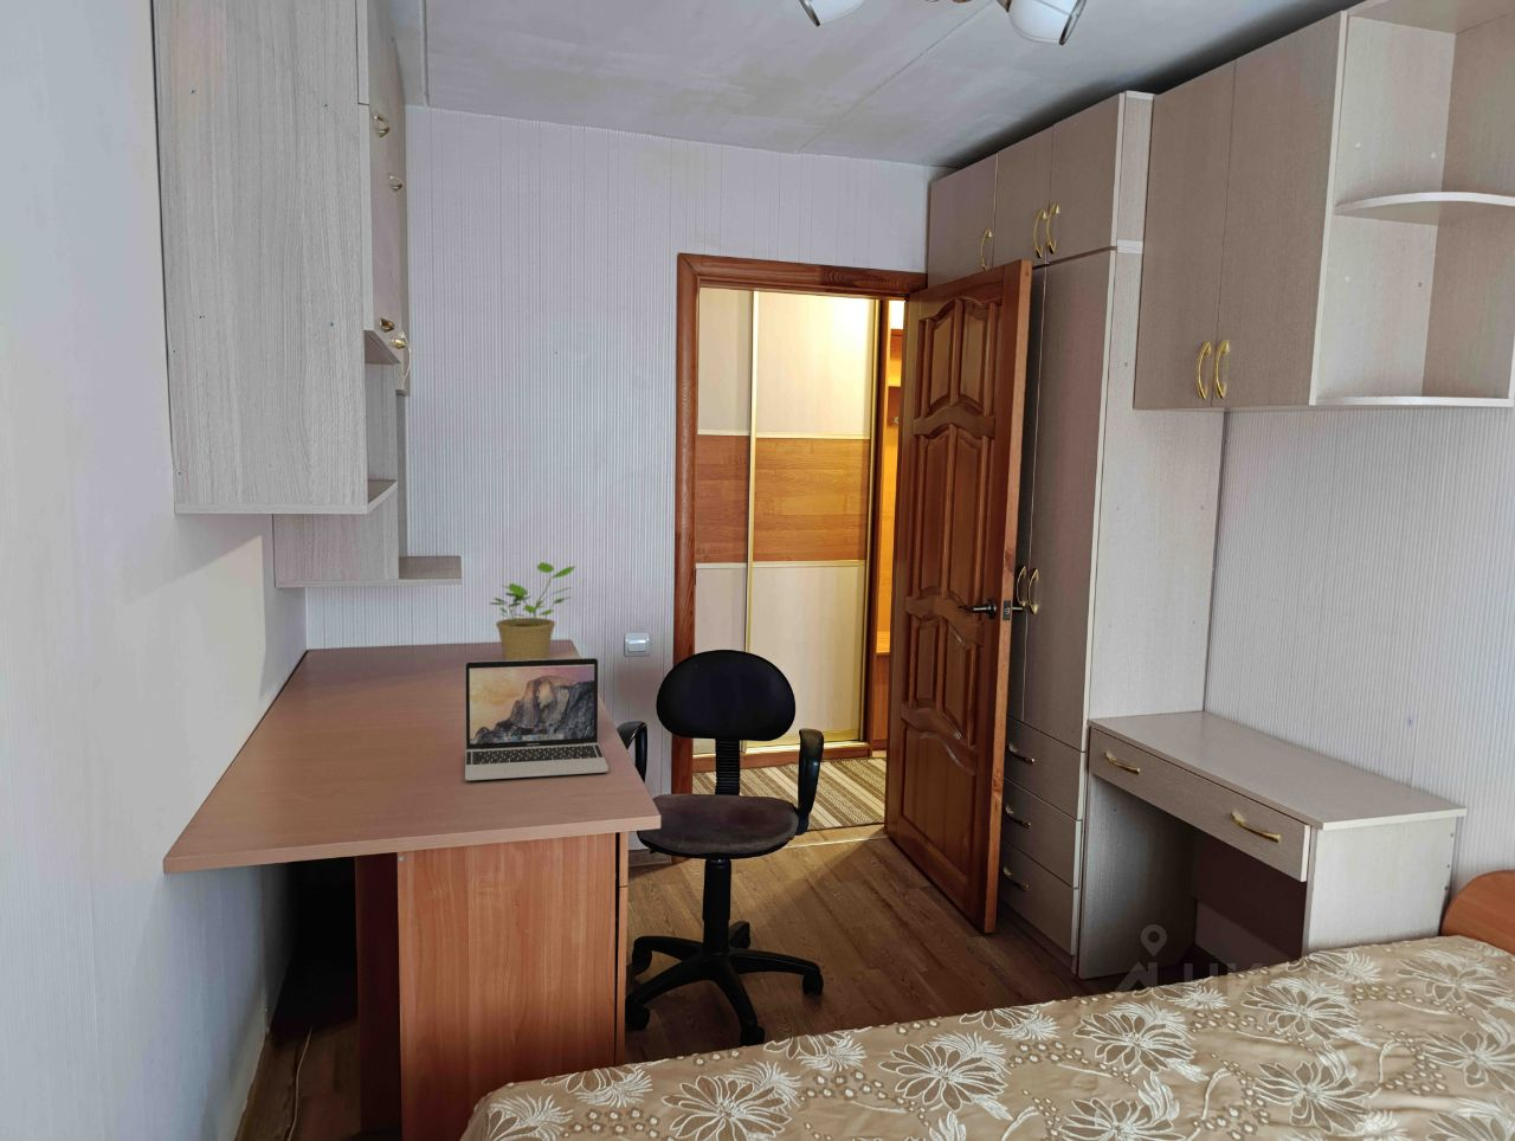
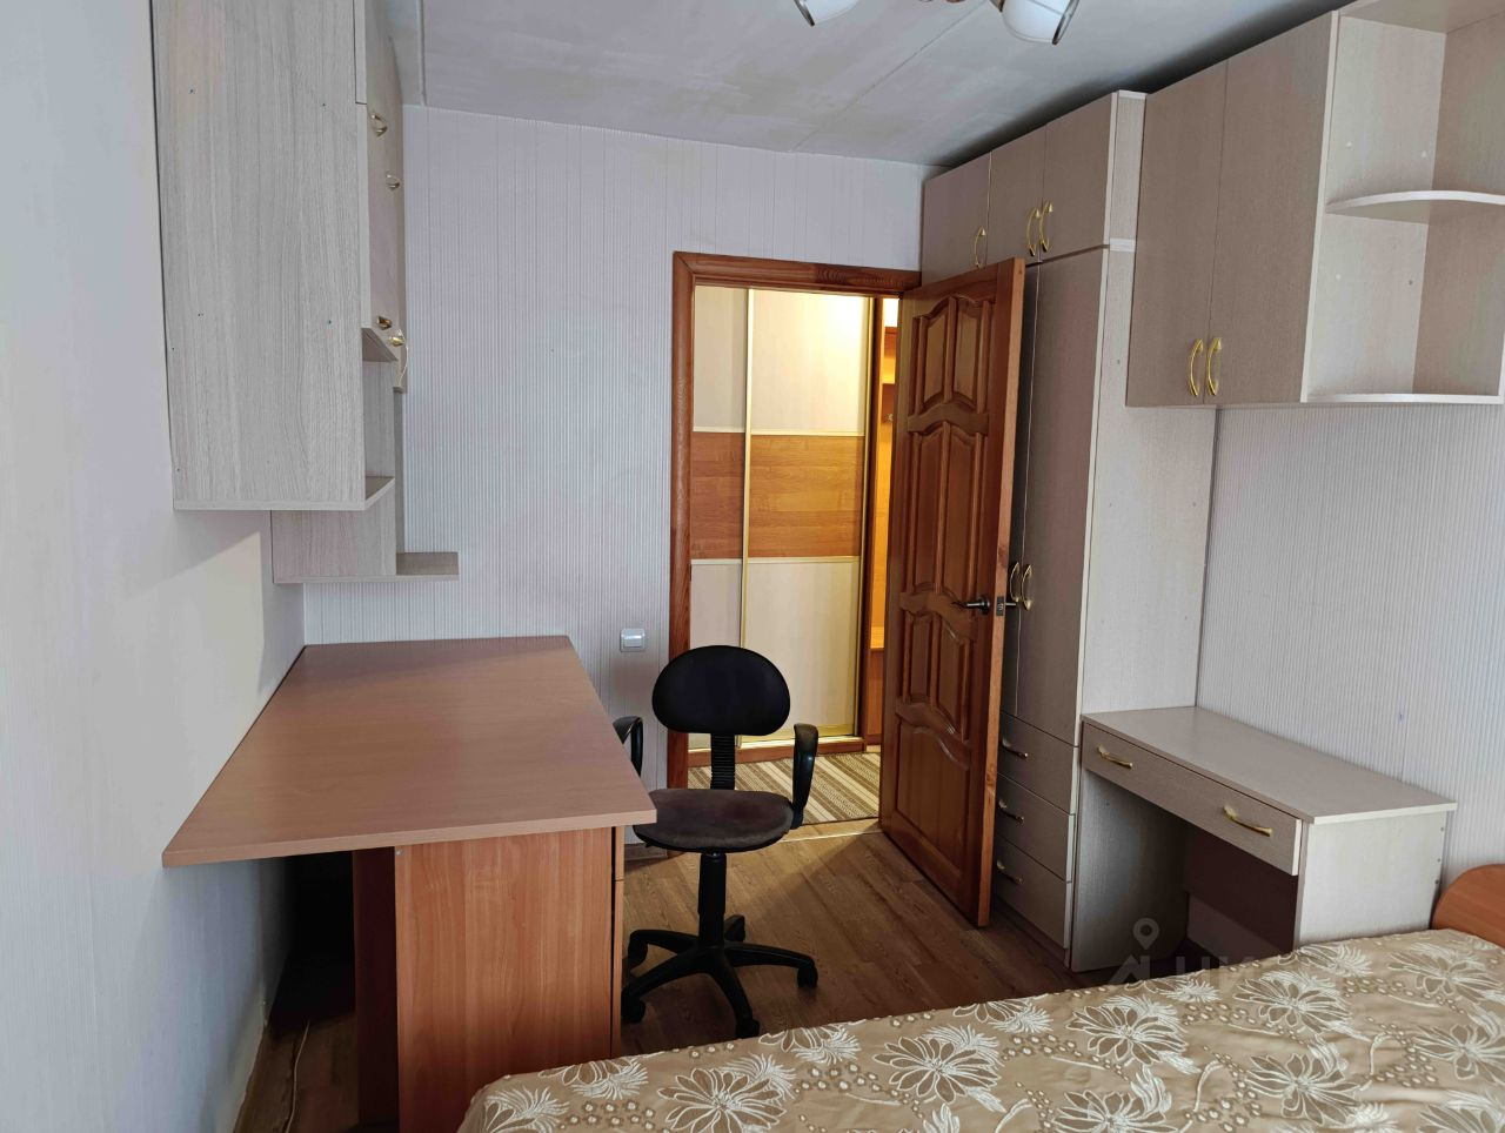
- laptop (535, 716)
- potted plant (529, 614)
